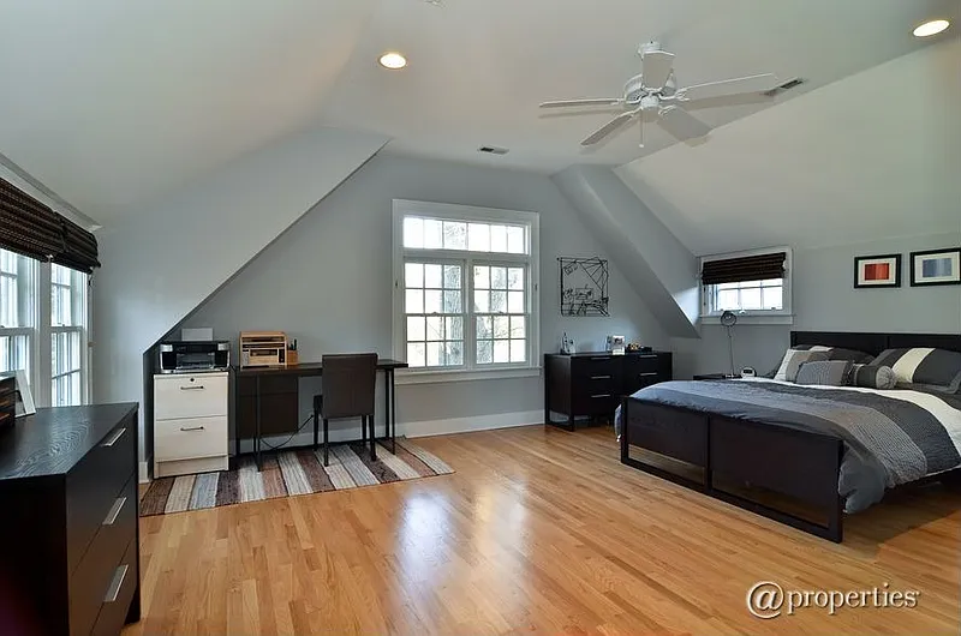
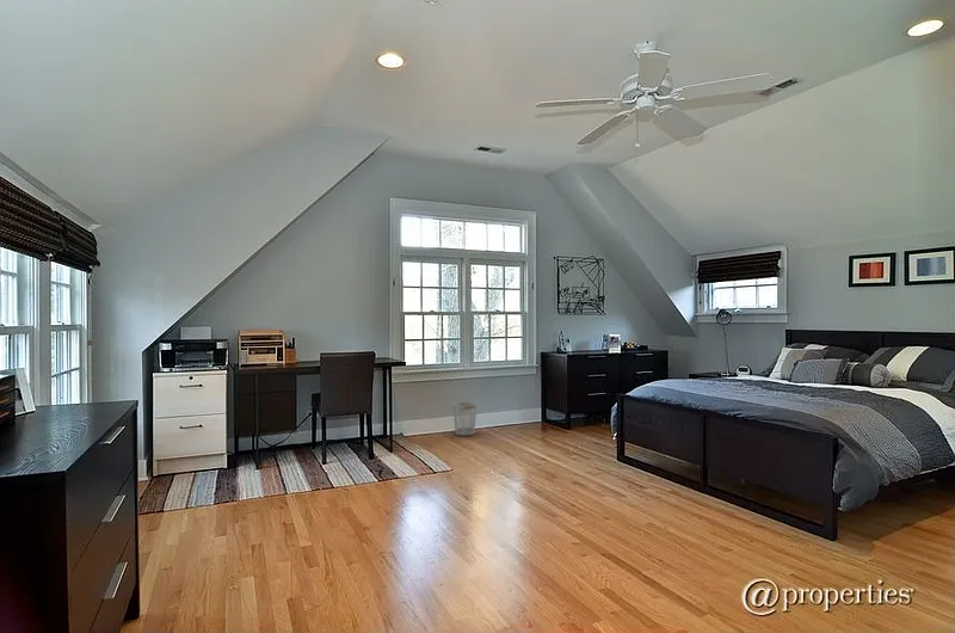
+ wastebasket (464, 418)
